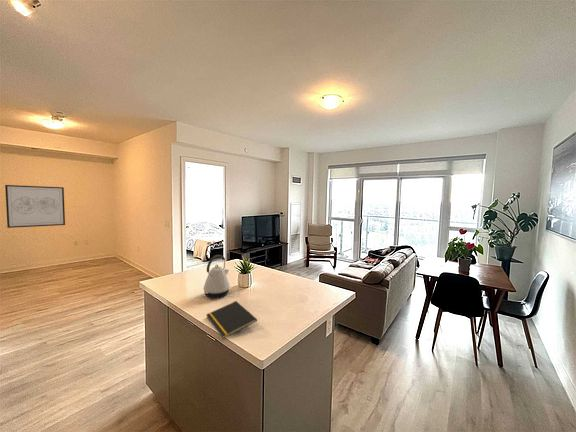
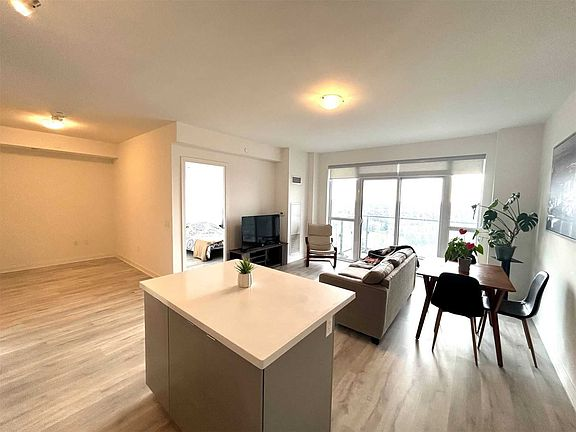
- notepad (230, 317)
- kettle (217, 274)
- wall art (37, 206)
